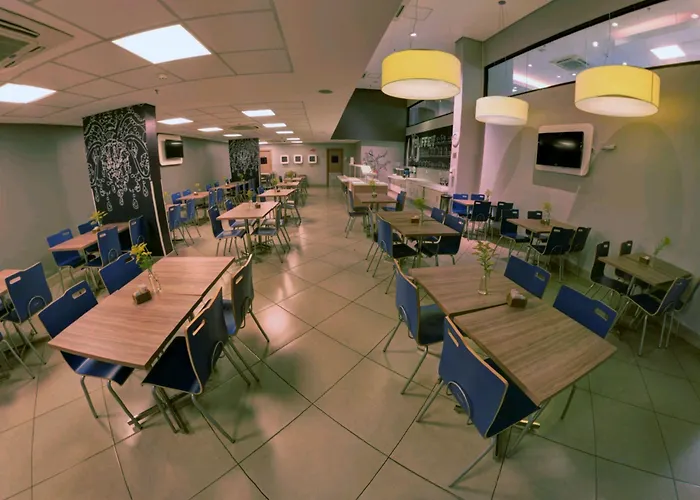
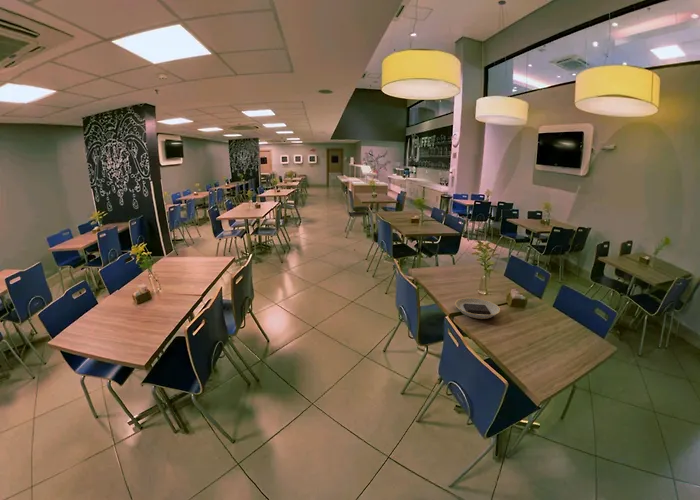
+ plate (476, 308)
